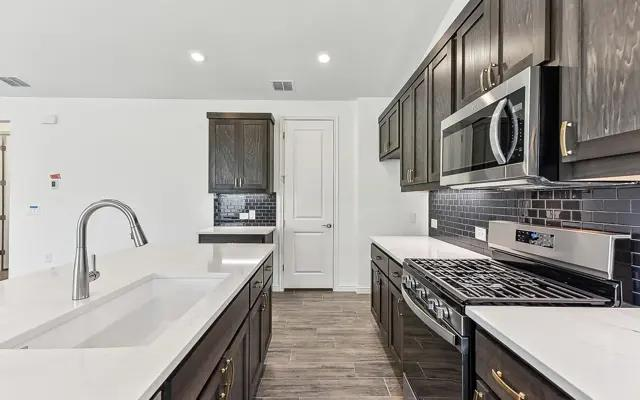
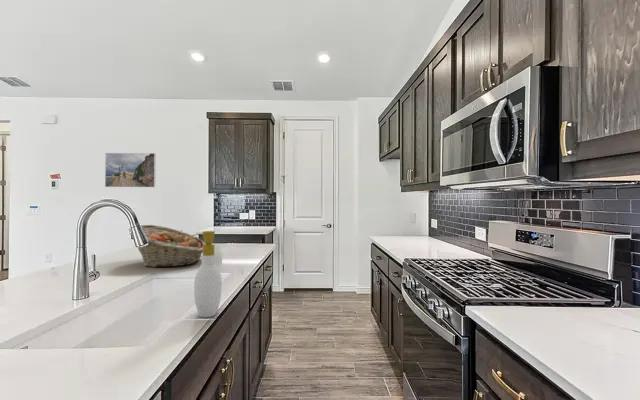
+ fruit basket (169, 243)
+ soap bottle (206, 272)
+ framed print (130, 170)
